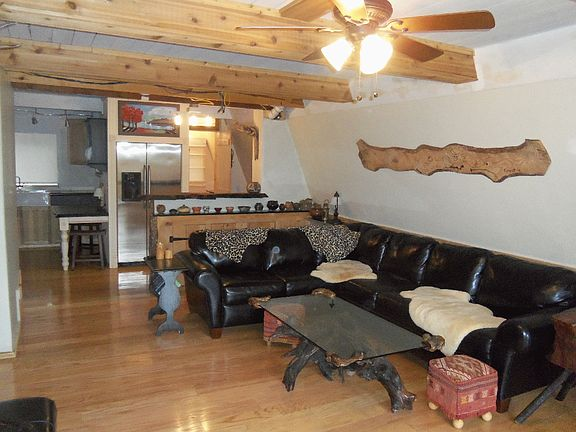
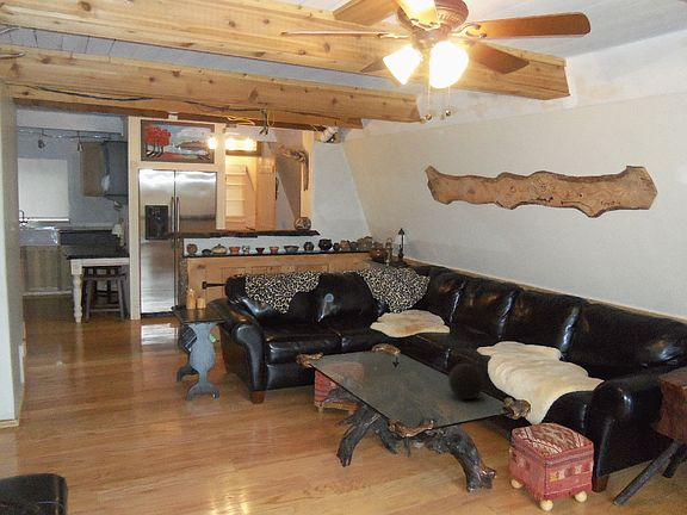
+ decorative orb (465, 380)
